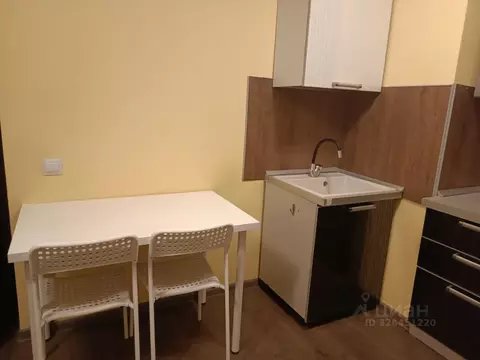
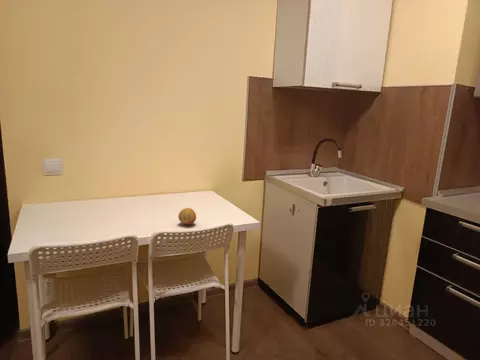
+ fruit (187, 216)
